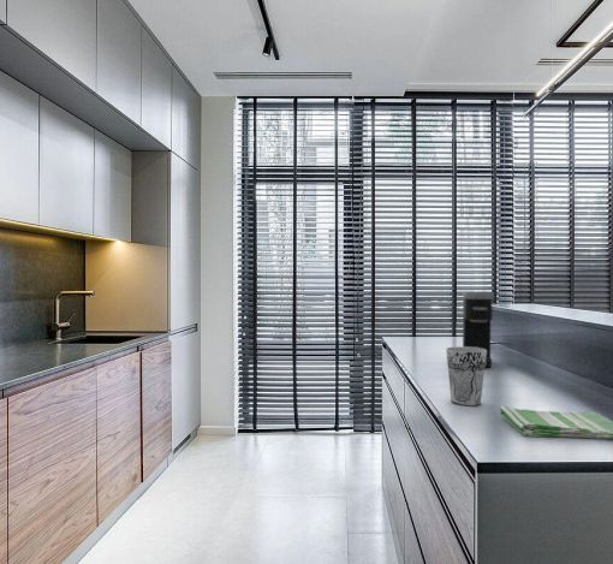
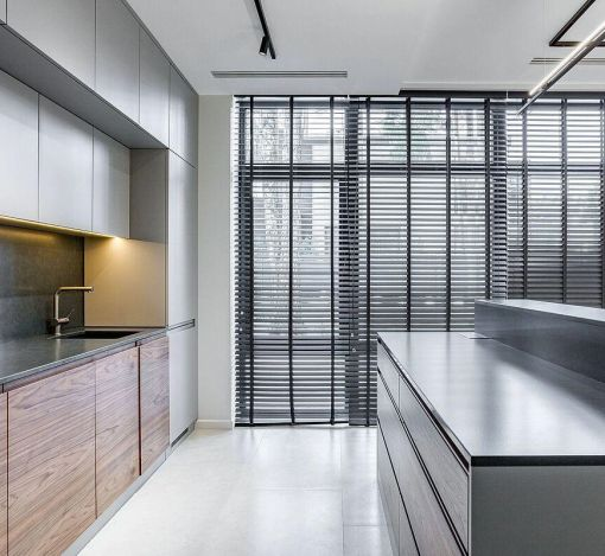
- dish towel (559, 421)
- coffee maker (476, 327)
- cup (465, 375)
